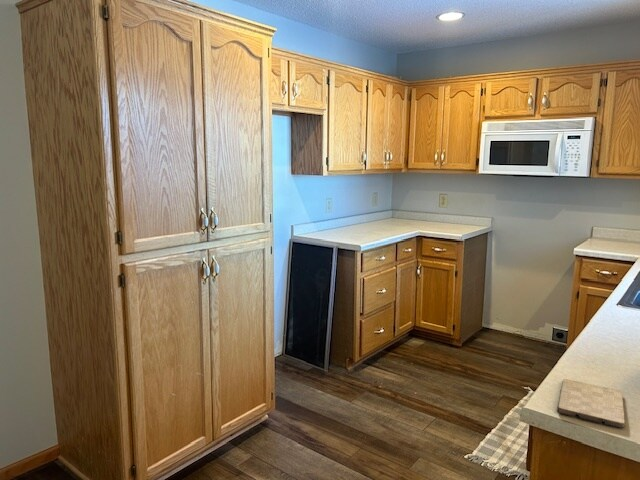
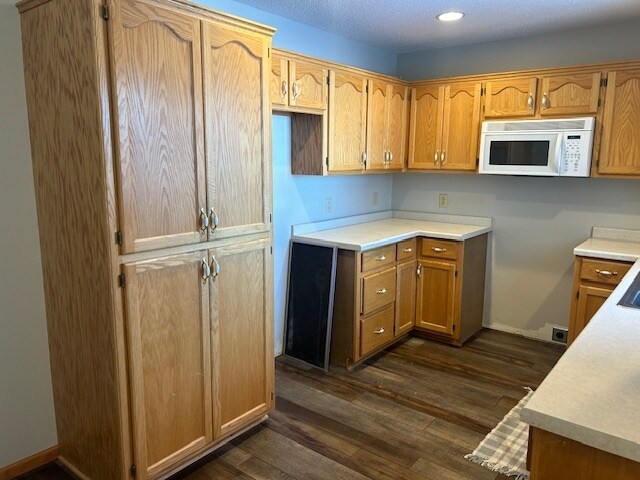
- cutting board (590, 400)
